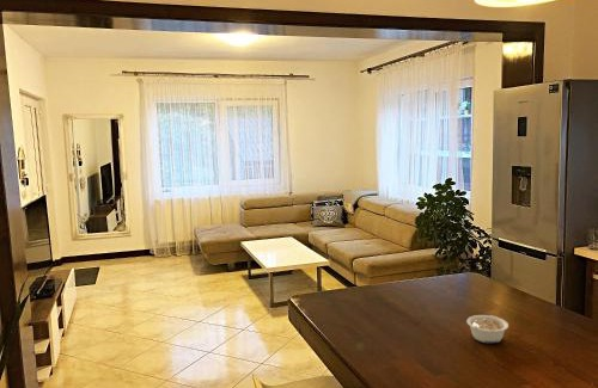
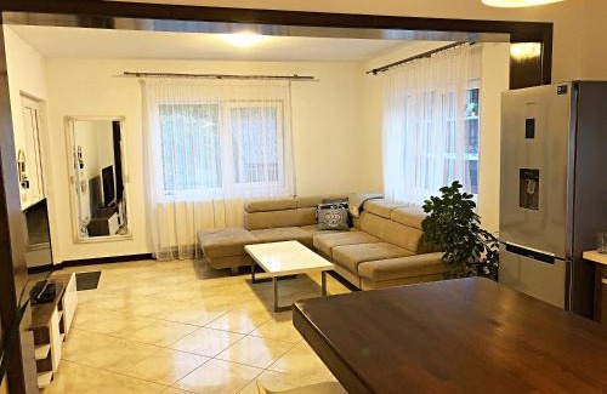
- legume (487, 328)
